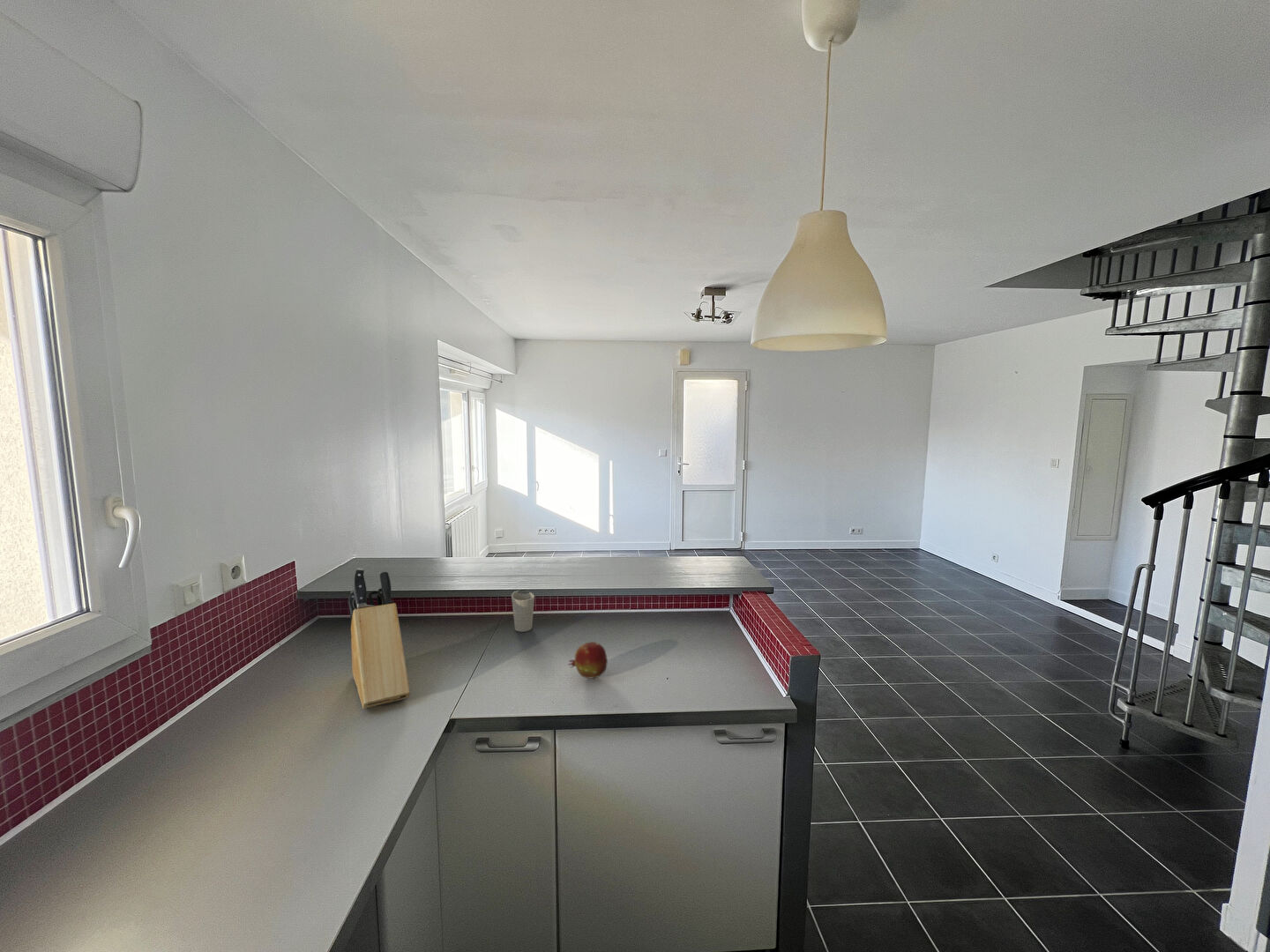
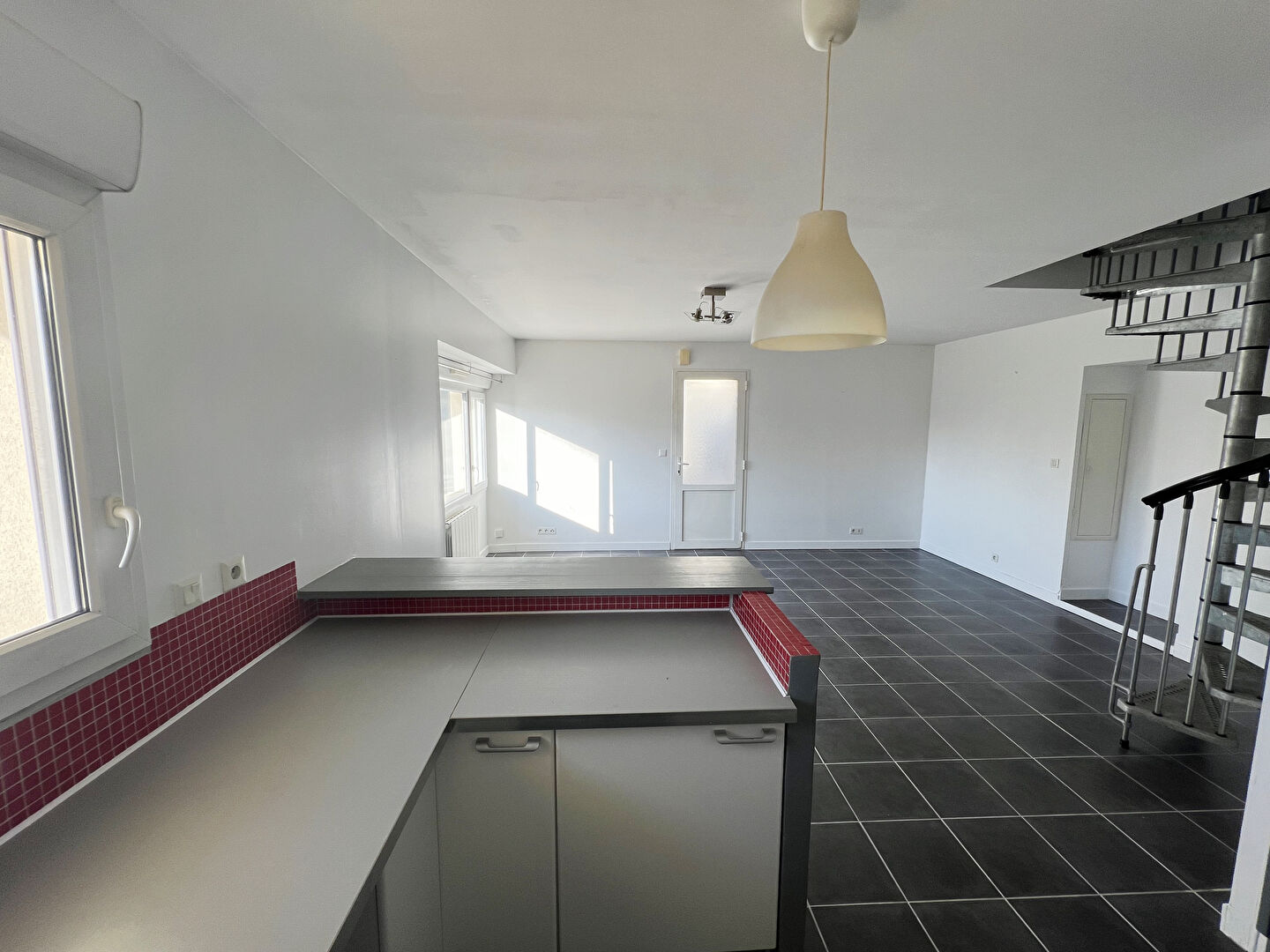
- fruit (587, 660)
- knife block (376, 628)
- cup (523, 611)
